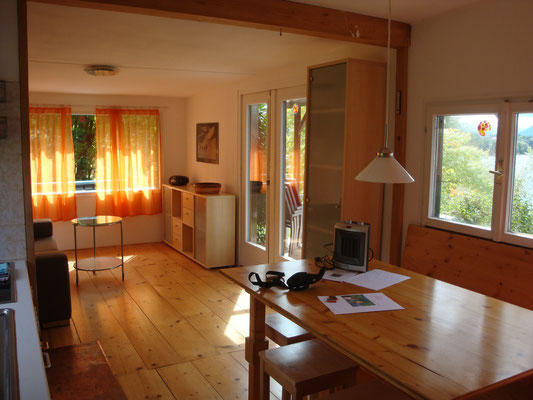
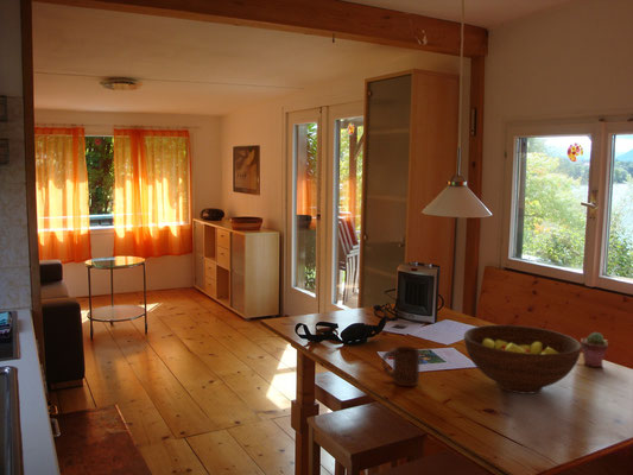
+ fruit bowl (519, 362)
+ cup (401, 366)
+ potted succulent (594, 348)
